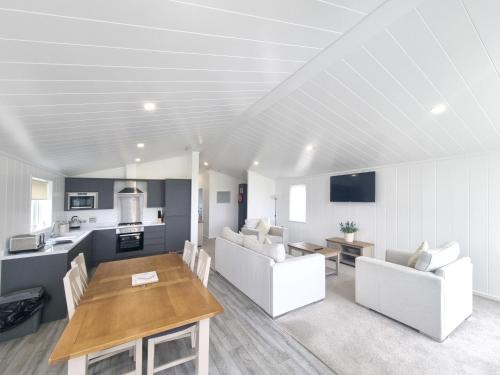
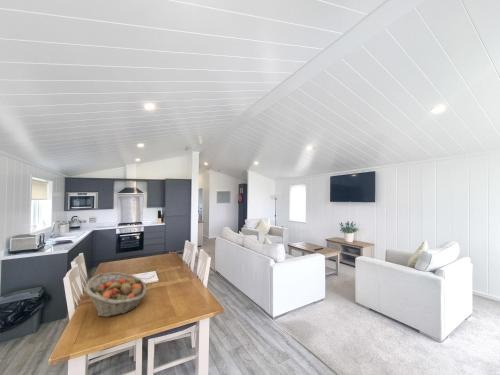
+ fruit basket (117, 291)
